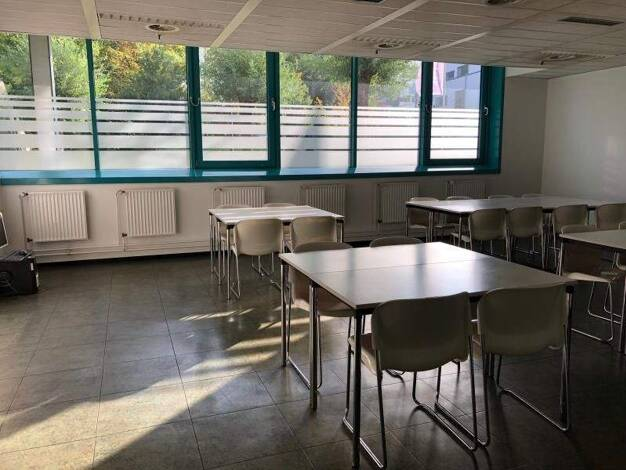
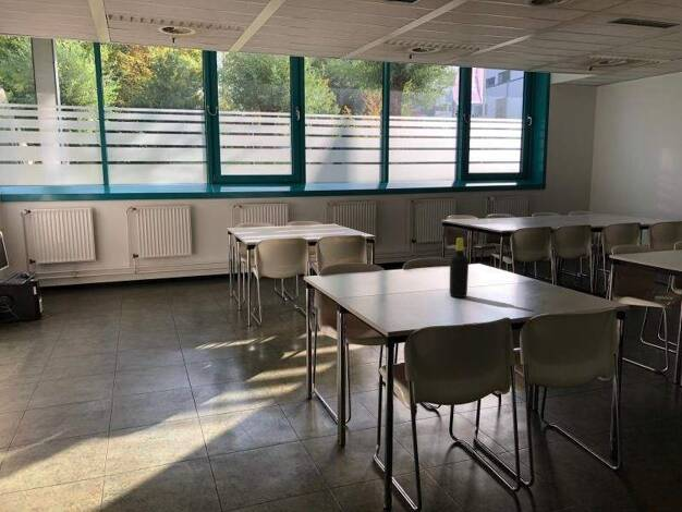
+ bottle (459, 267)
